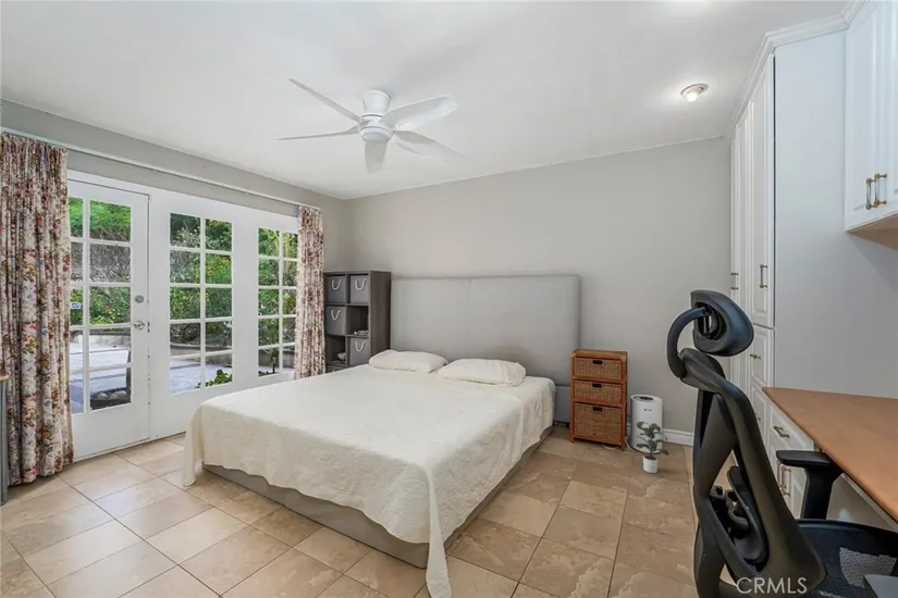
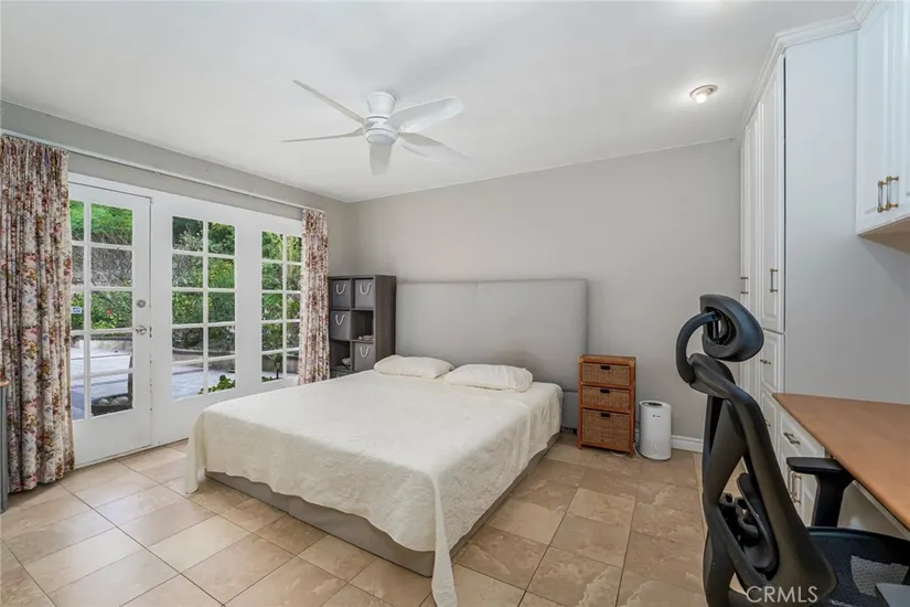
- potted plant (654, 446)
